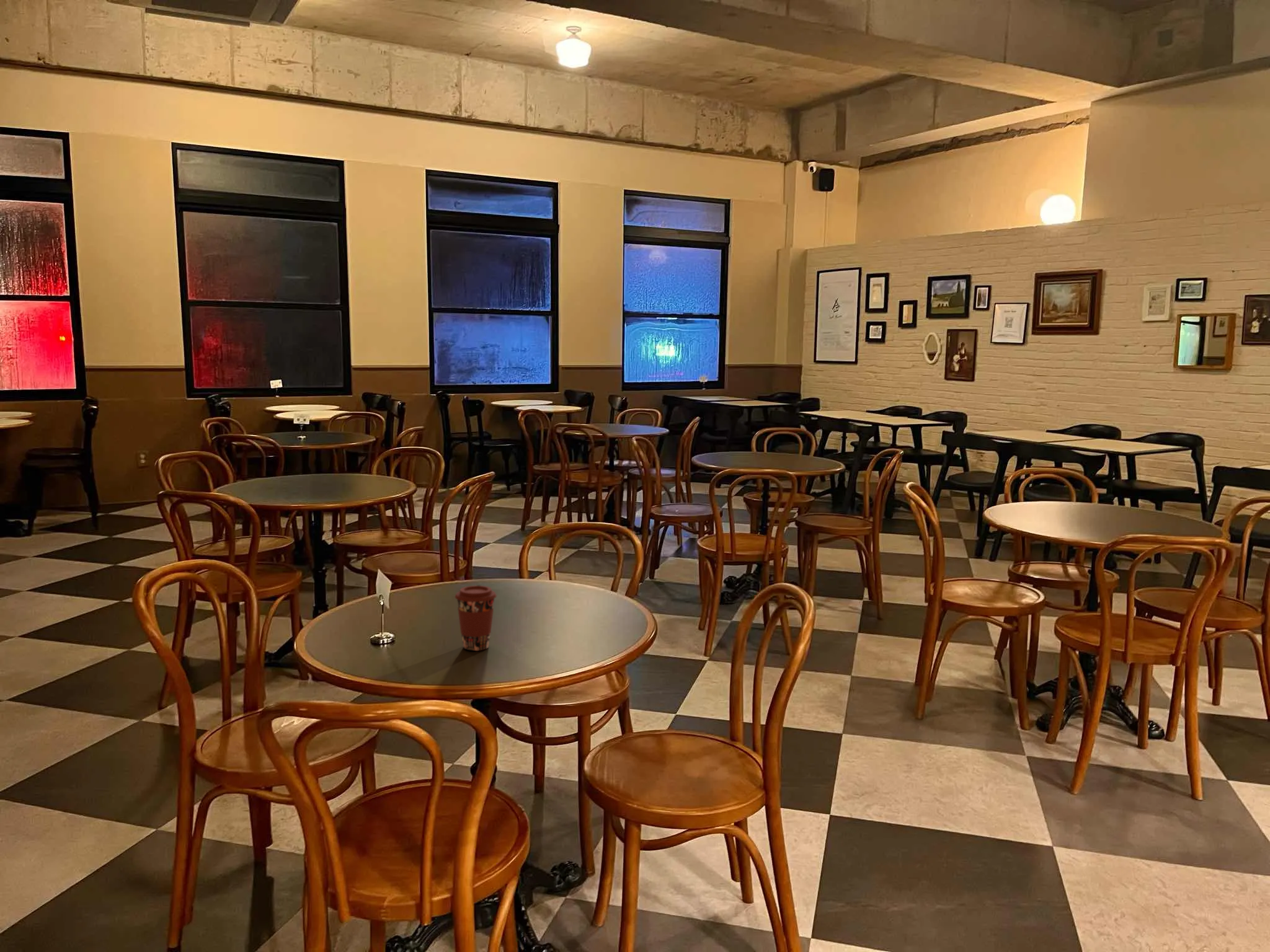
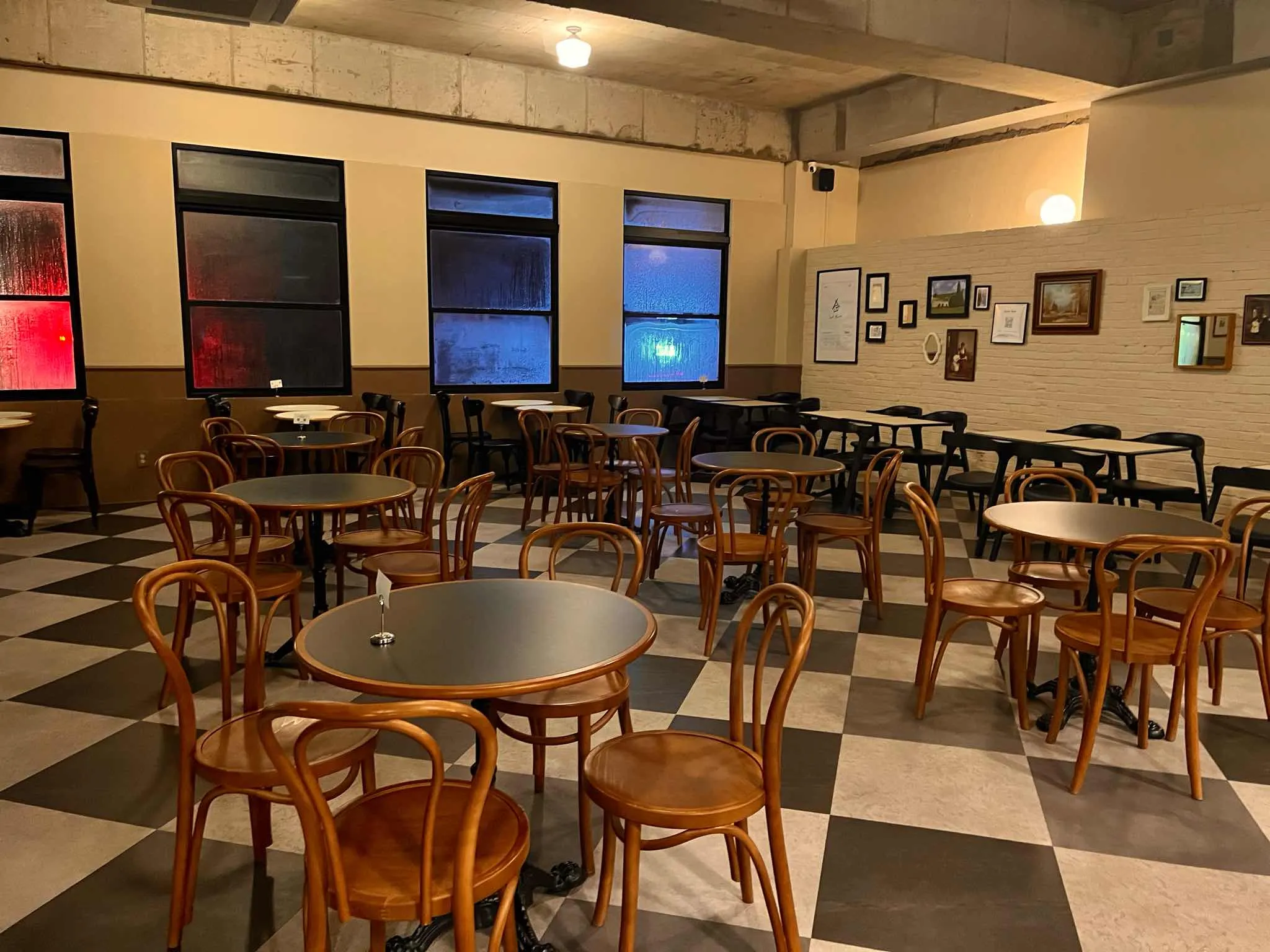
- coffee cup (476, 618)
